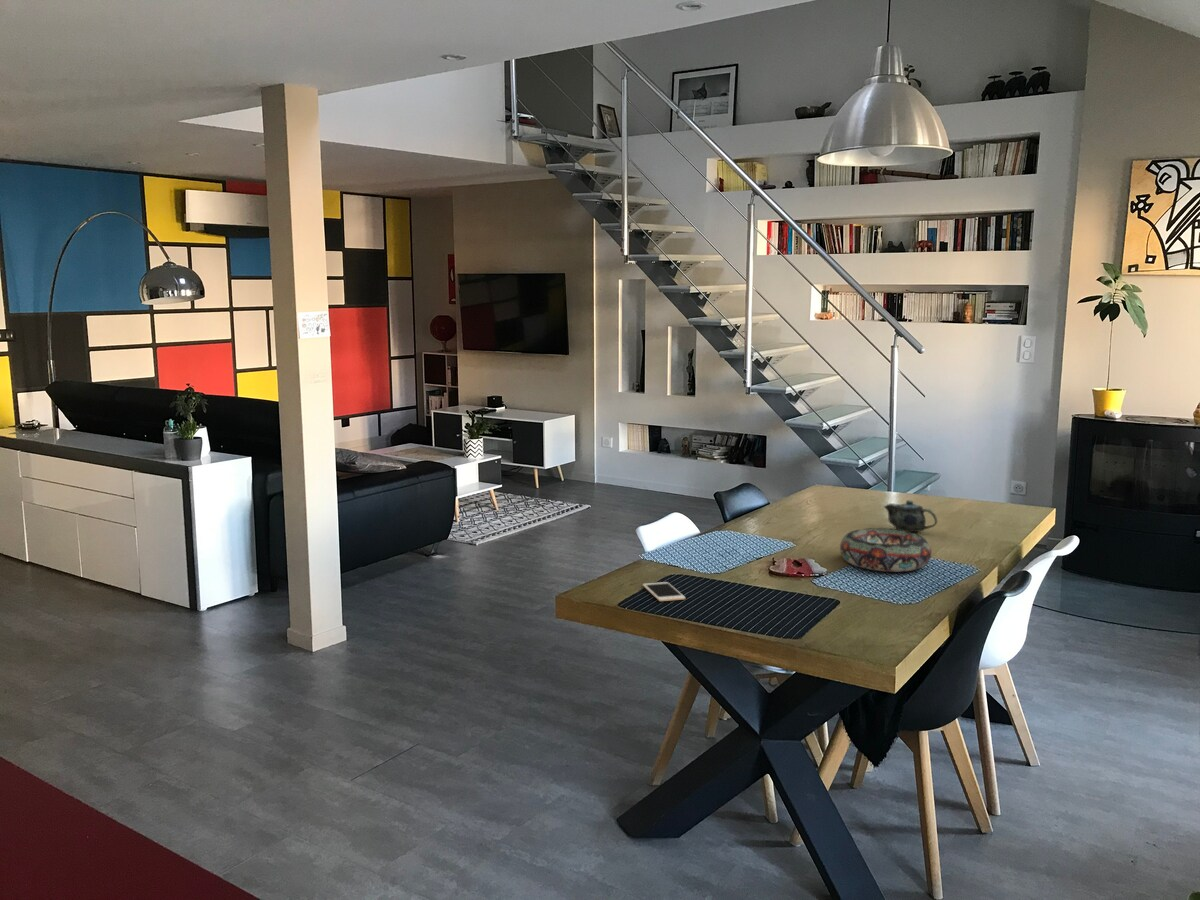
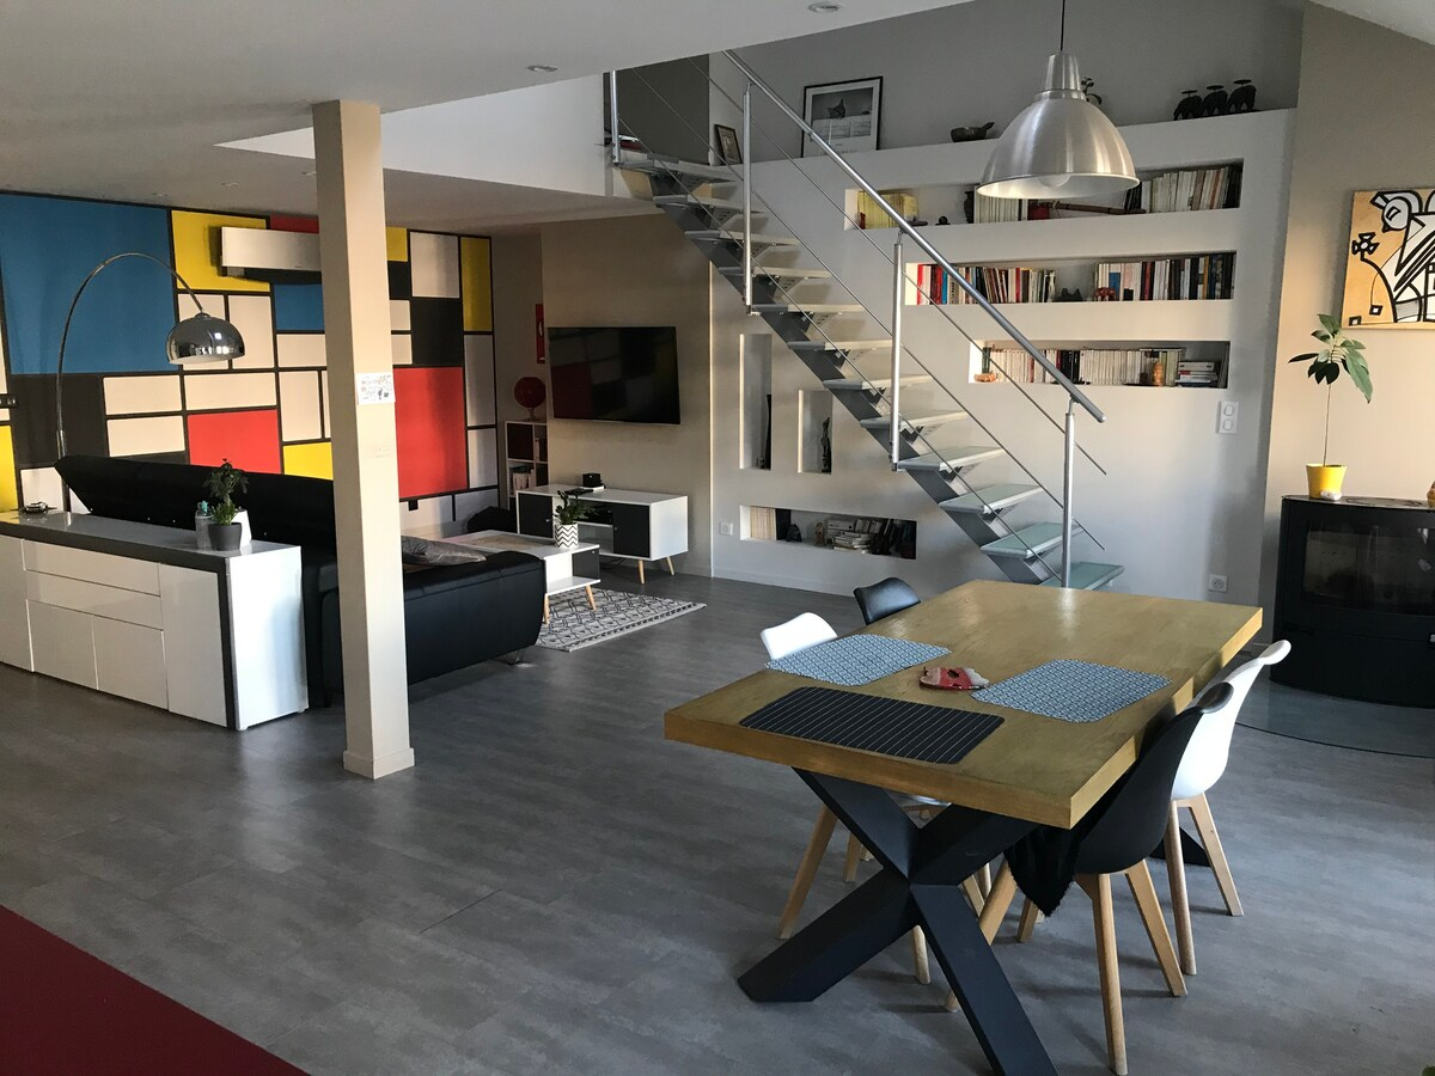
- cell phone (663, 591)
- decorative bowl (885, 550)
- chinaware (910, 515)
